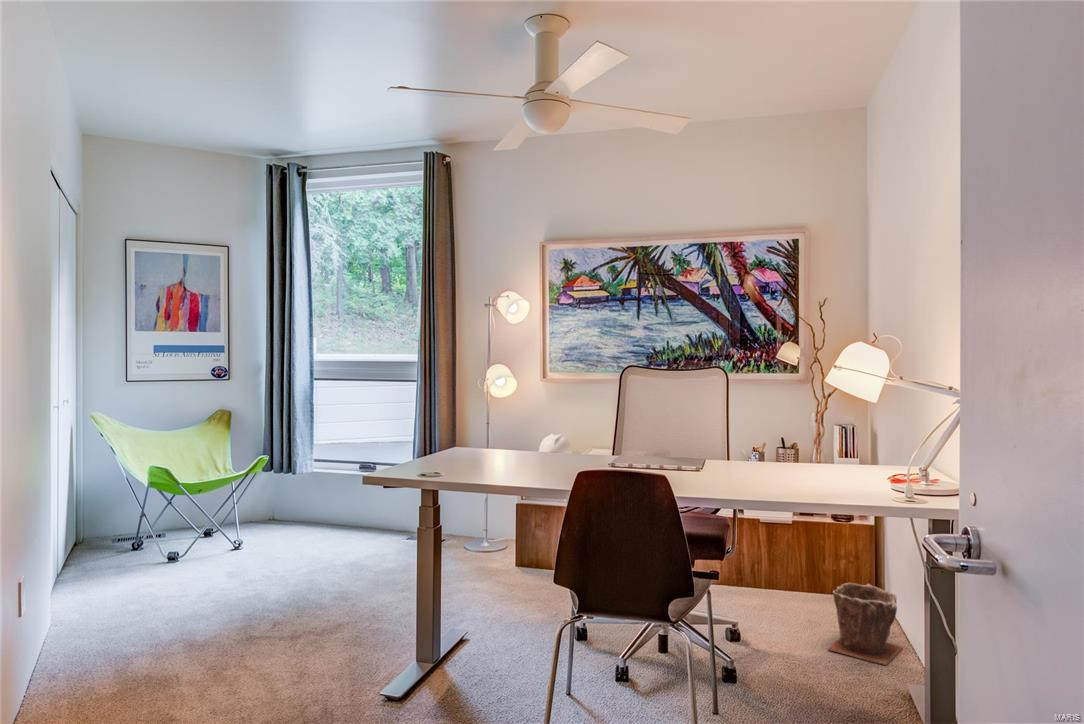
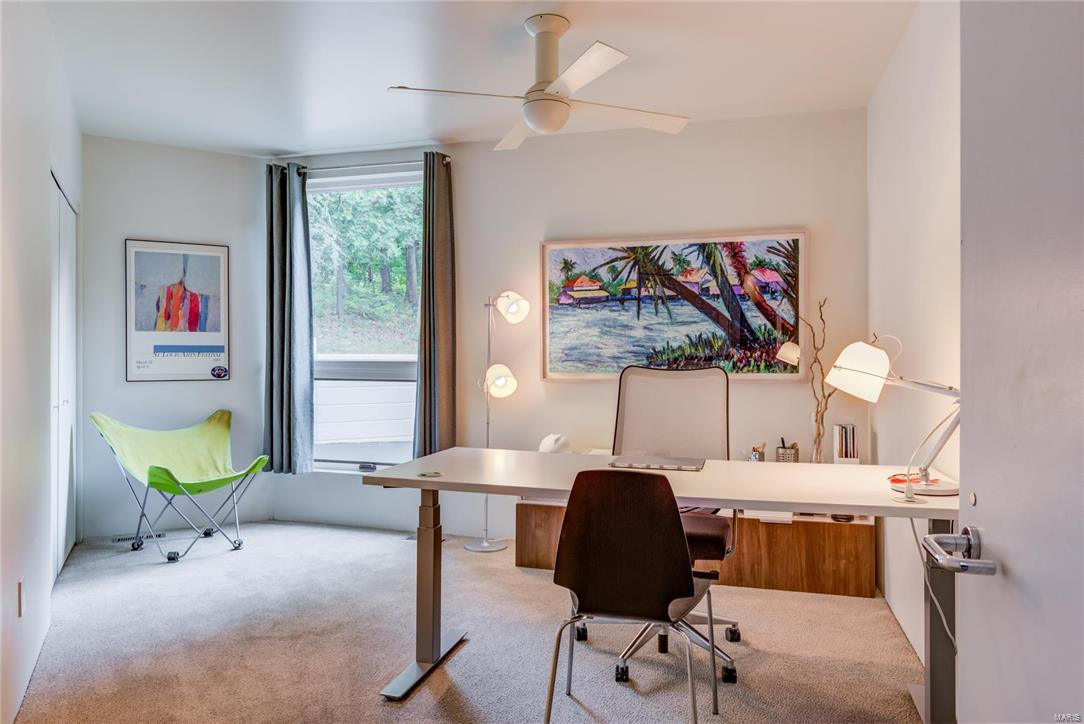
- plant pot (865, 619)
